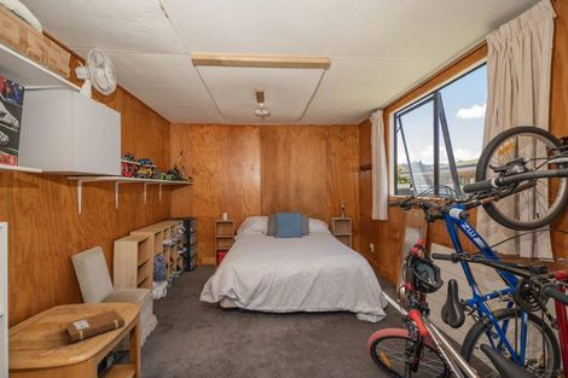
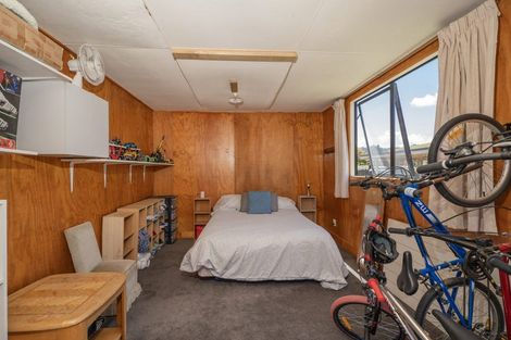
- notebook (93, 325)
